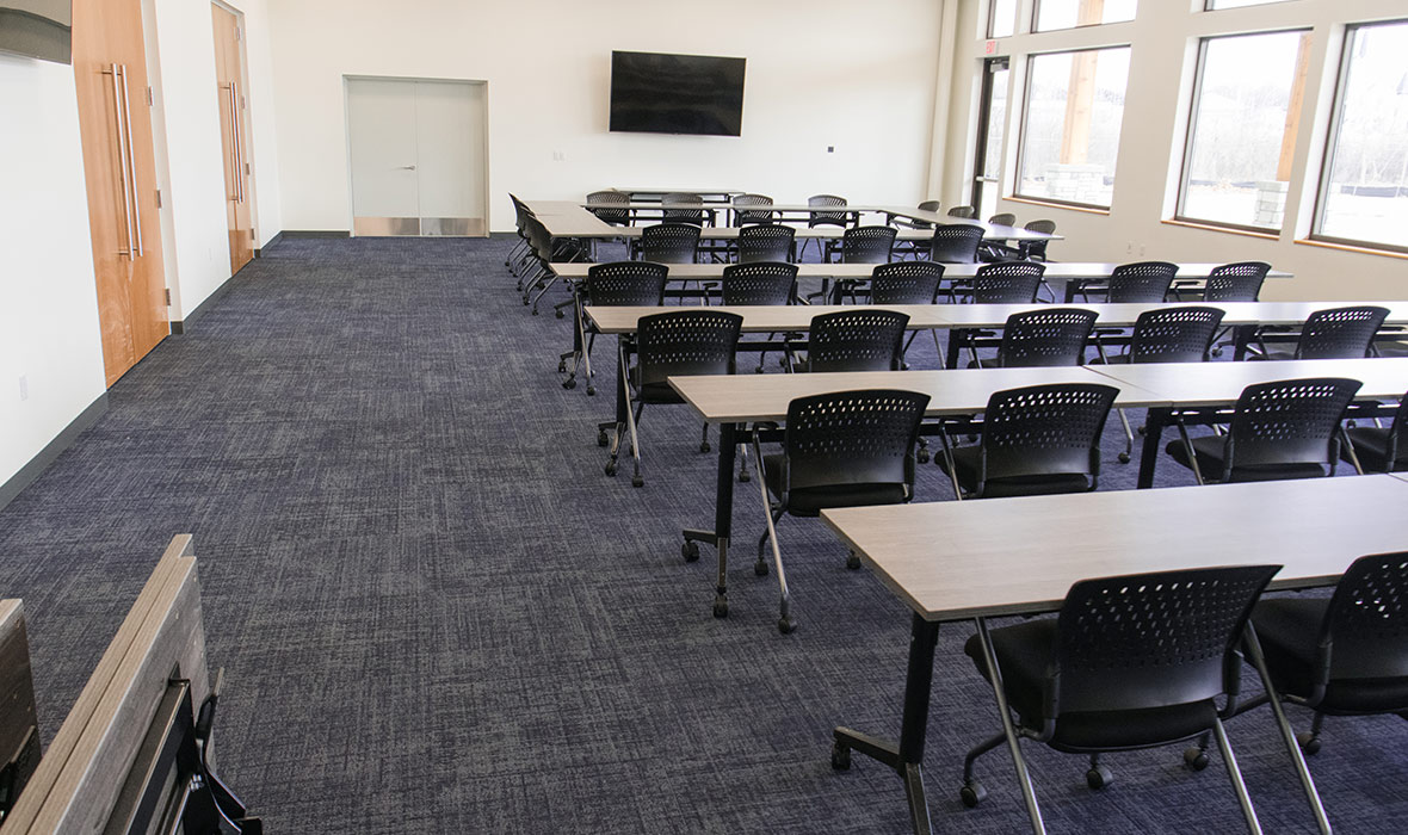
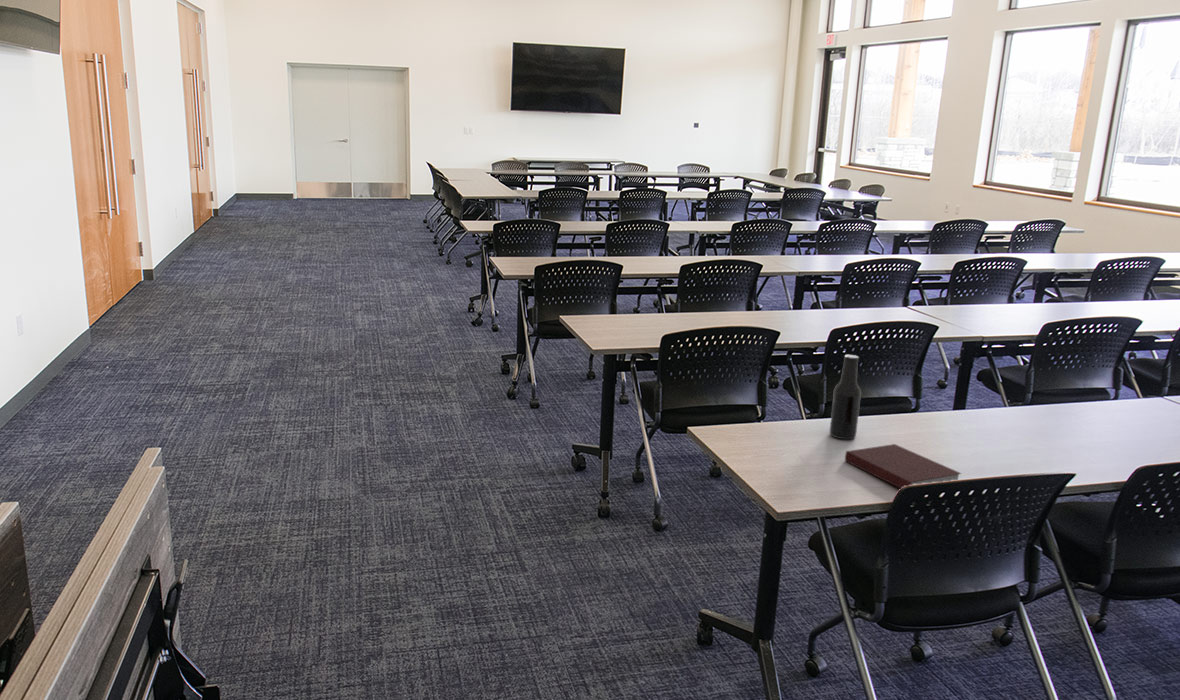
+ notebook (901, 467)
+ beer bottle (846, 396)
